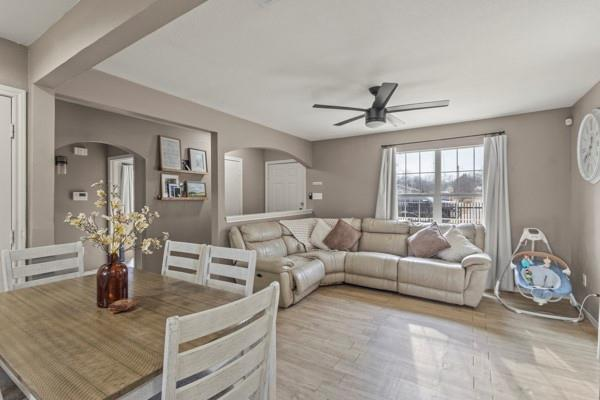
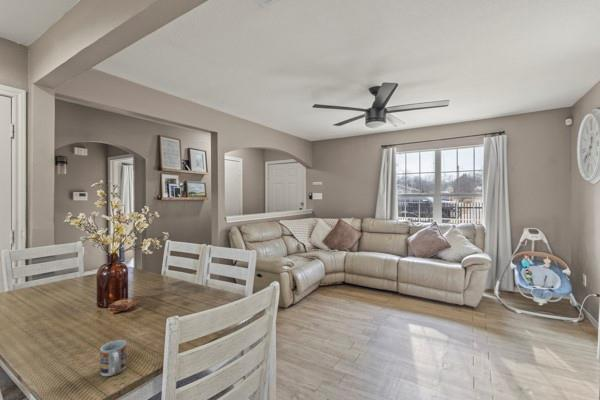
+ cup (114, 359)
